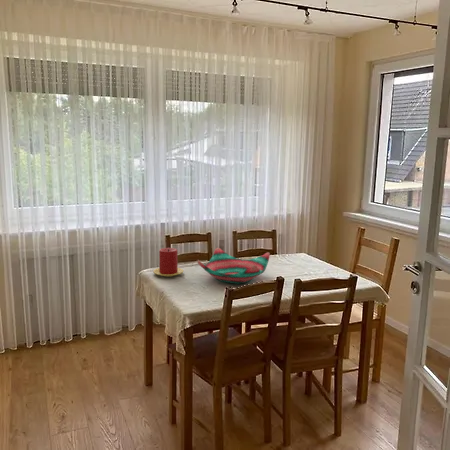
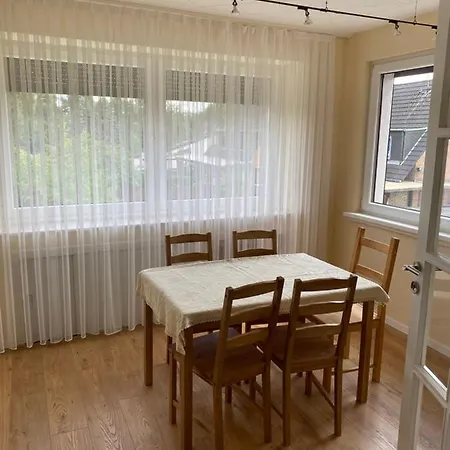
- candle (168, 261)
- decorative bowl (234, 267)
